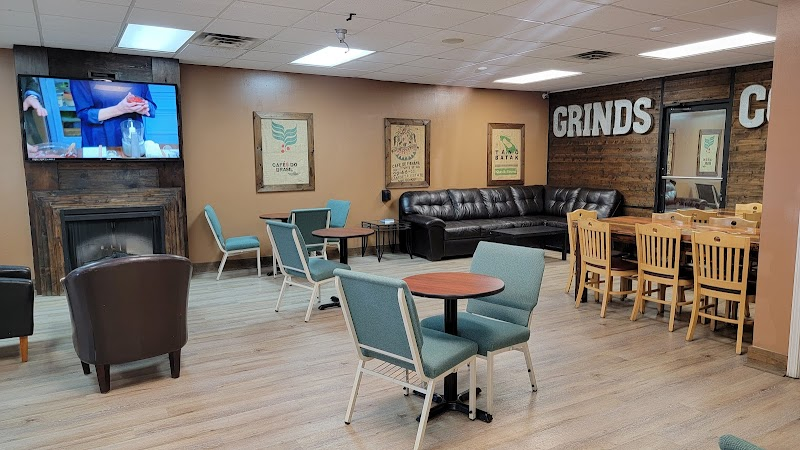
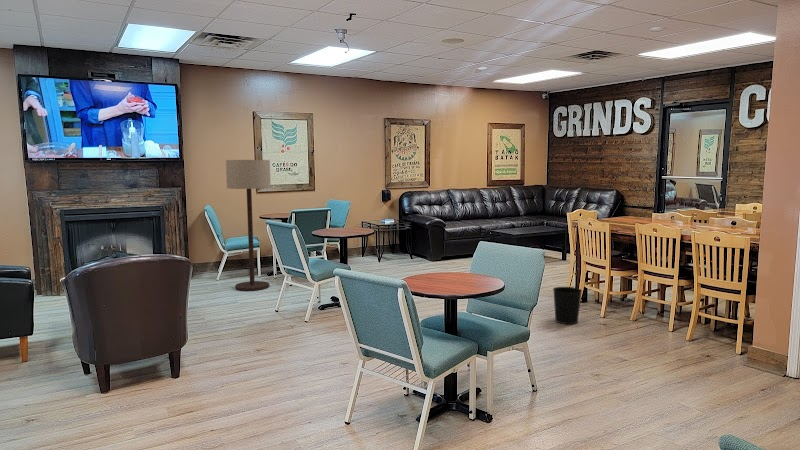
+ floor lamp (250, 224)
+ wastebasket (566, 305)
